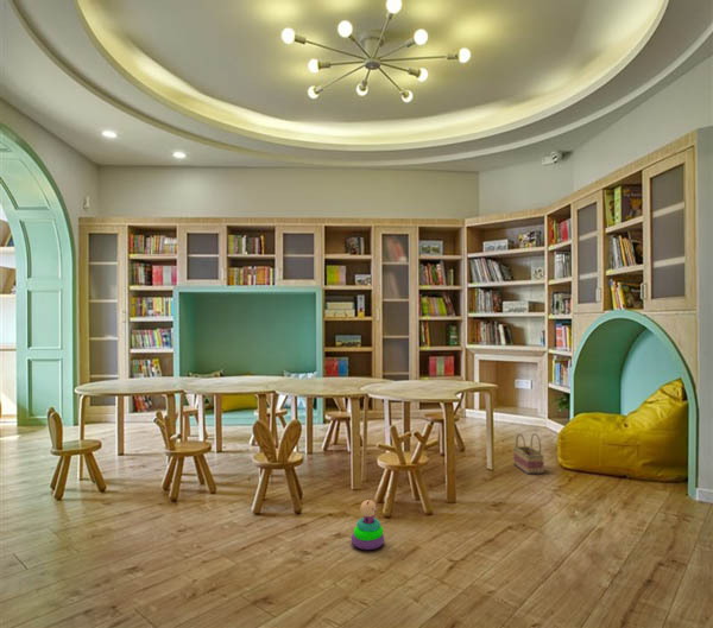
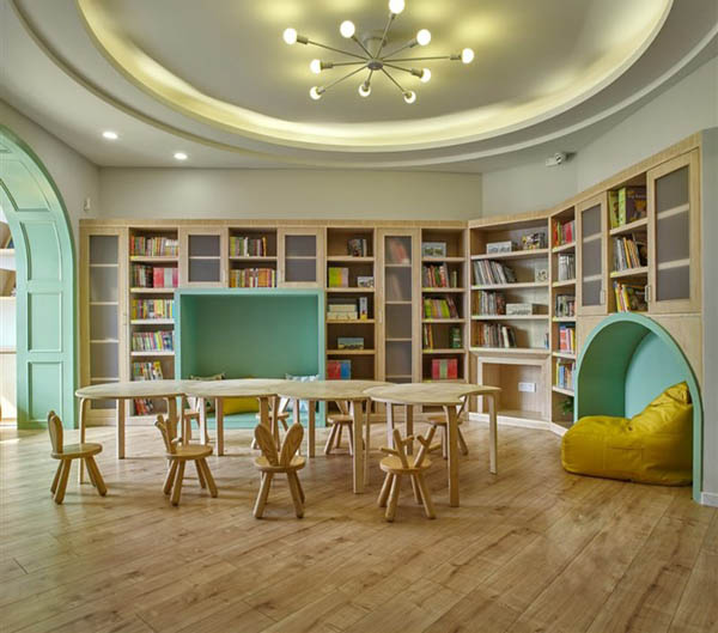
- stacking toy (367, 521)
- basket (528, 451)
